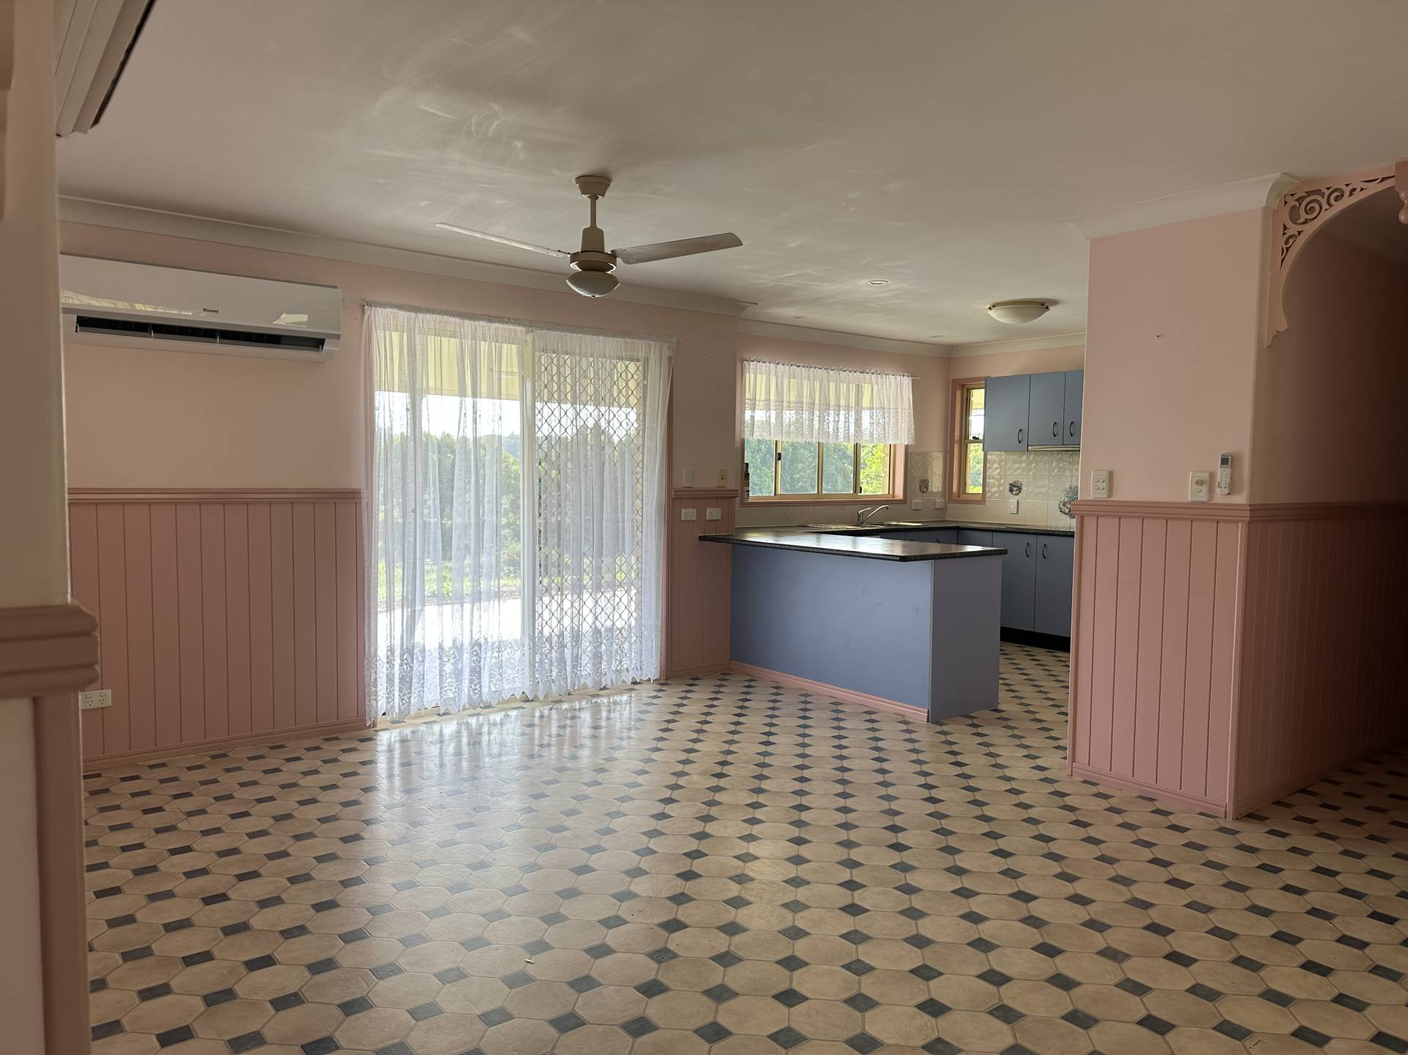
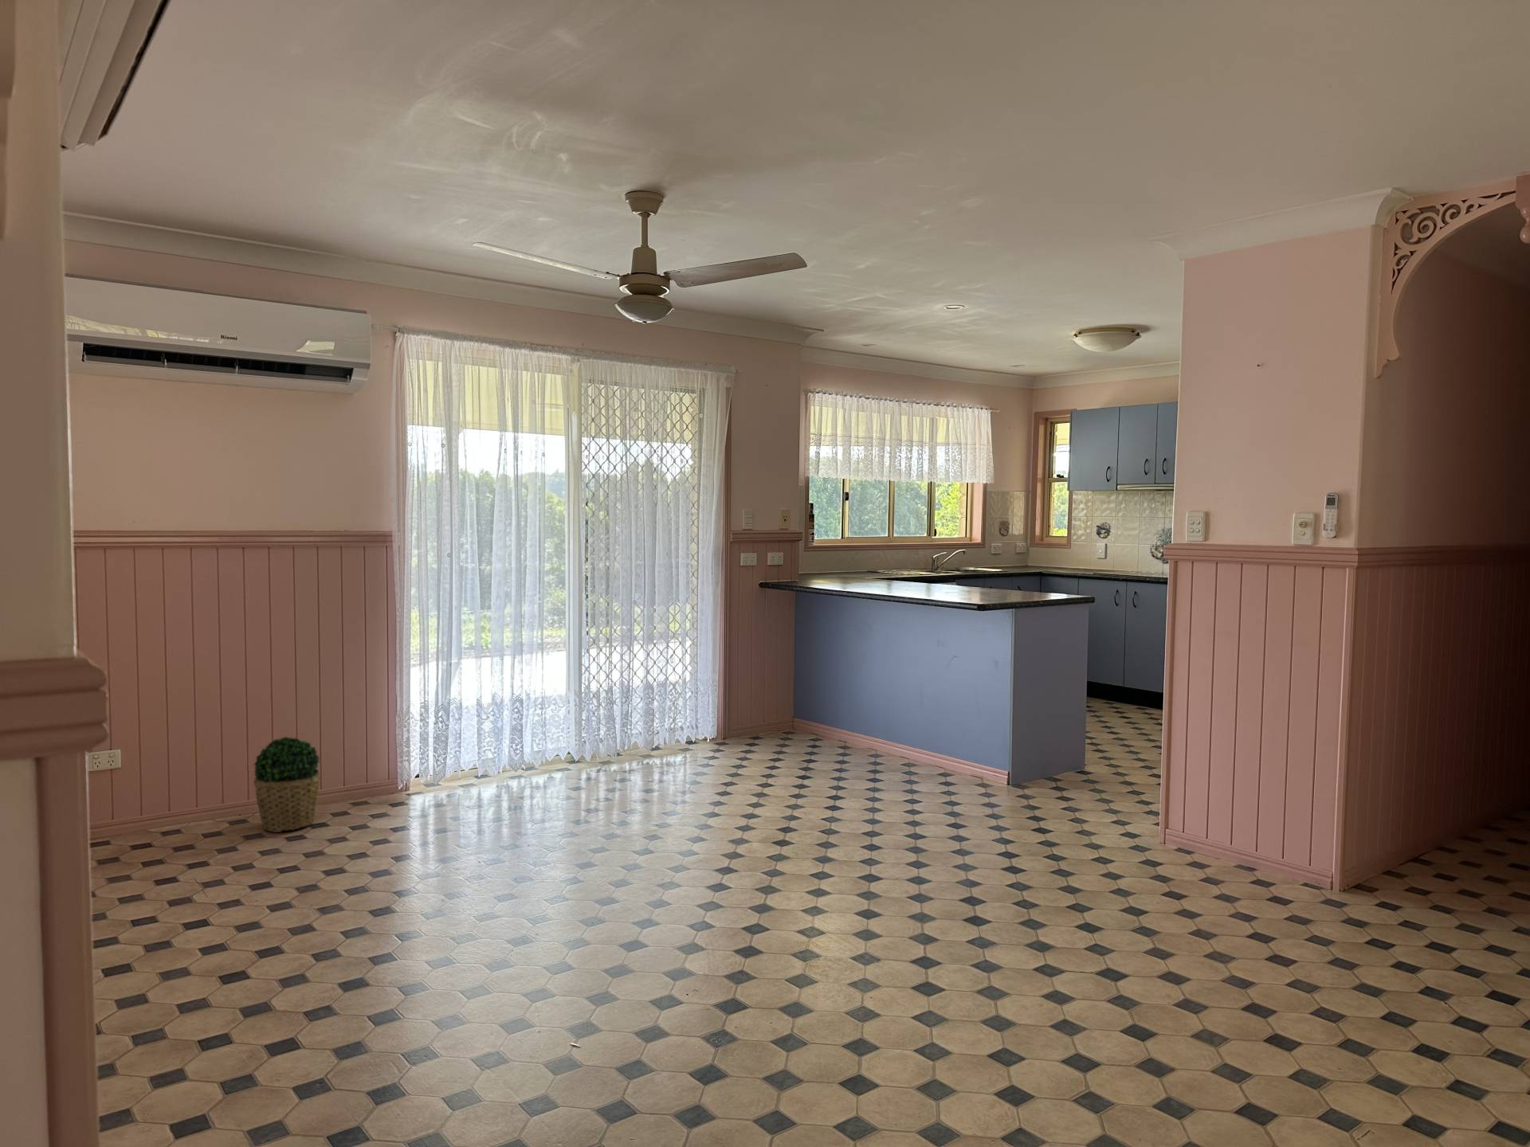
+ potted plant (287, 782)
